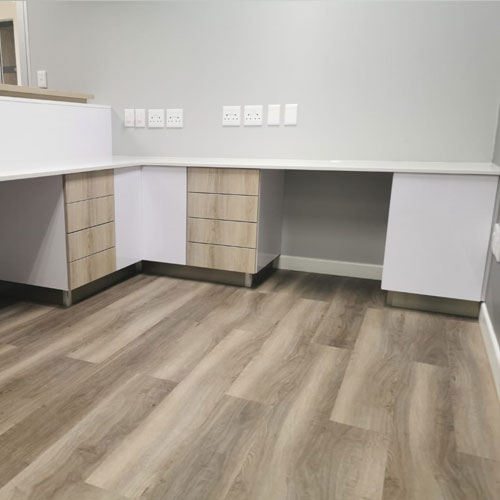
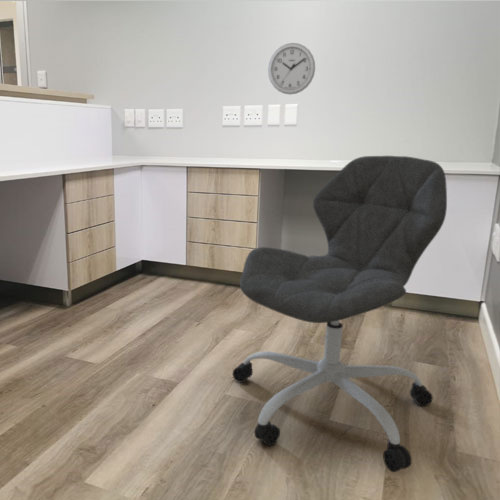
+ wall clock (291, 68)
+ office chair (335, 289)
